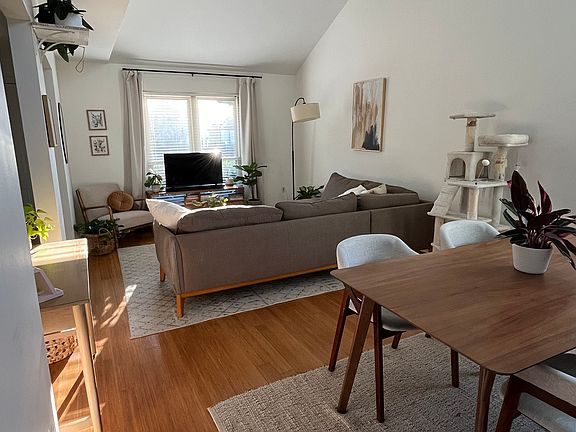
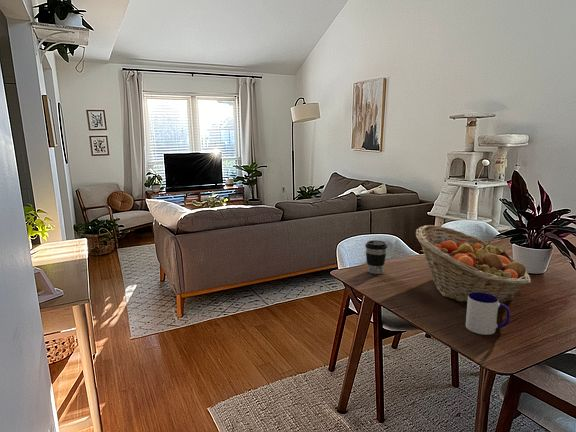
+ coffee cup (375, 257)
+ fruit basket (468, 260)
+ mug (487, 313)
